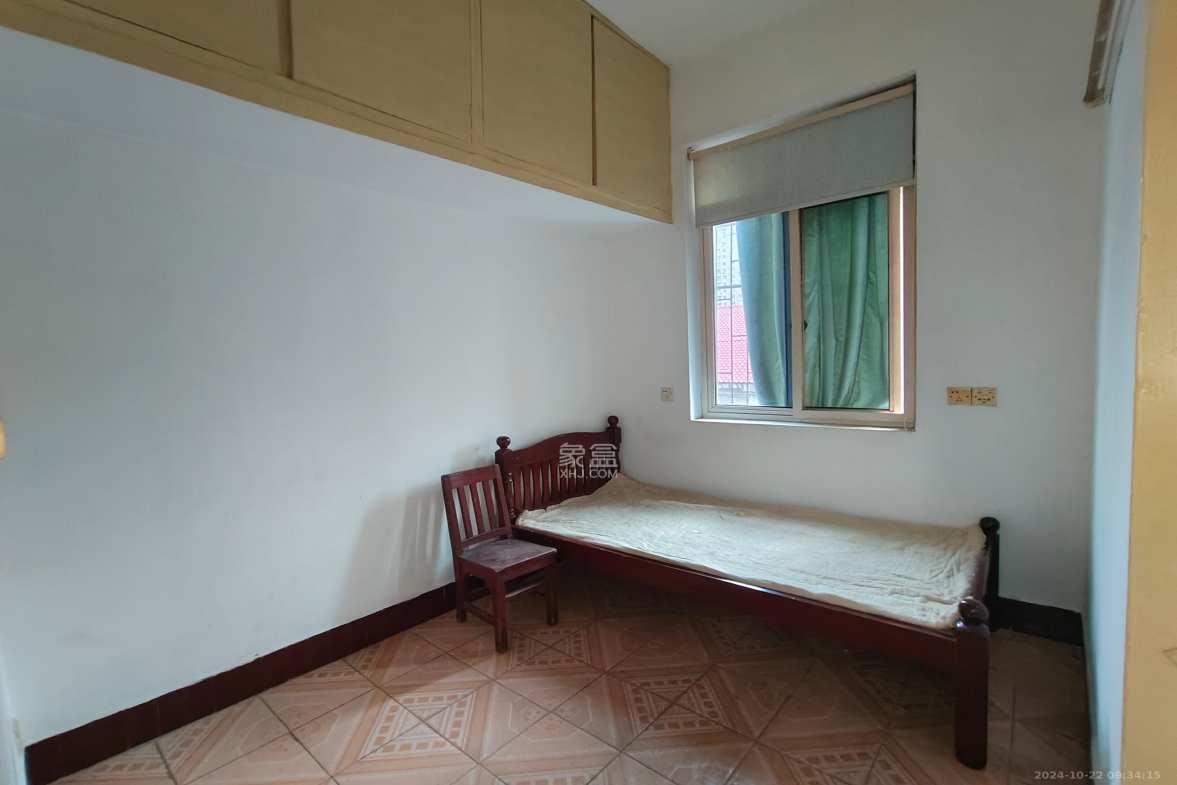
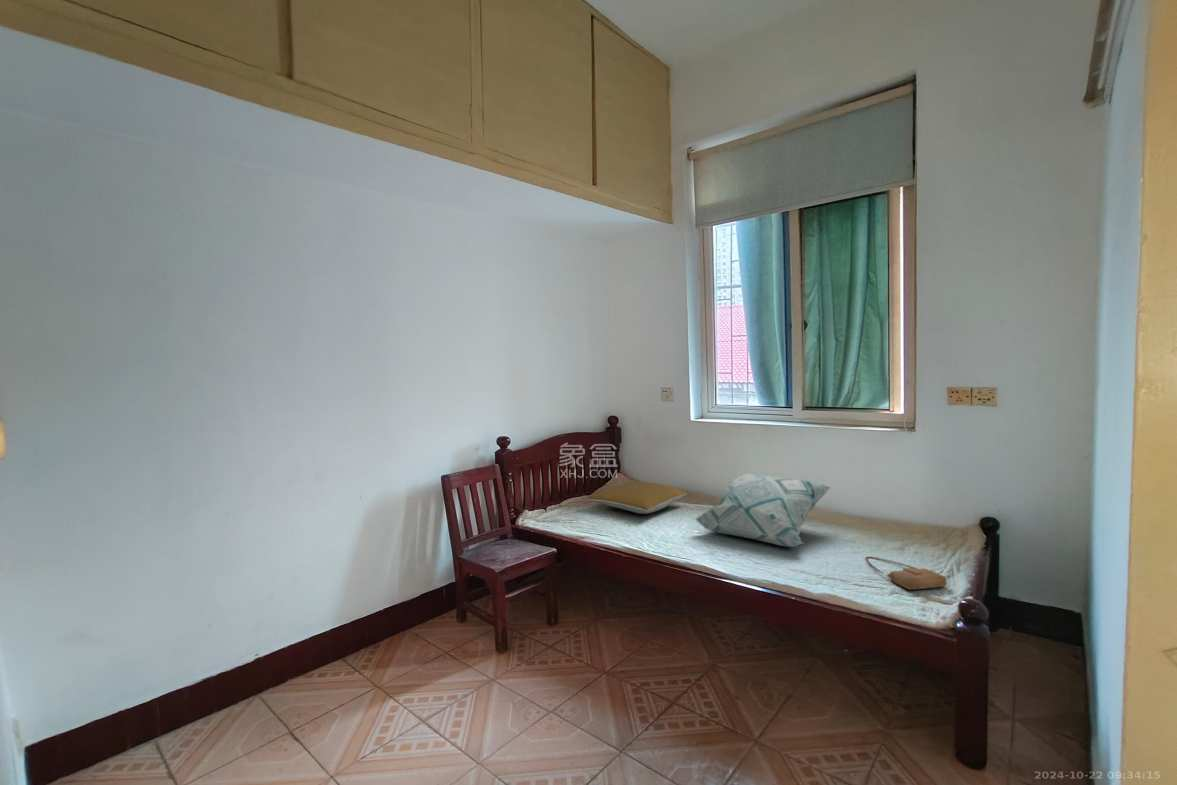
+ decorative pillow (764, 506)
+ shoulder bag (895, 571)
+ pillow (638, 496)
